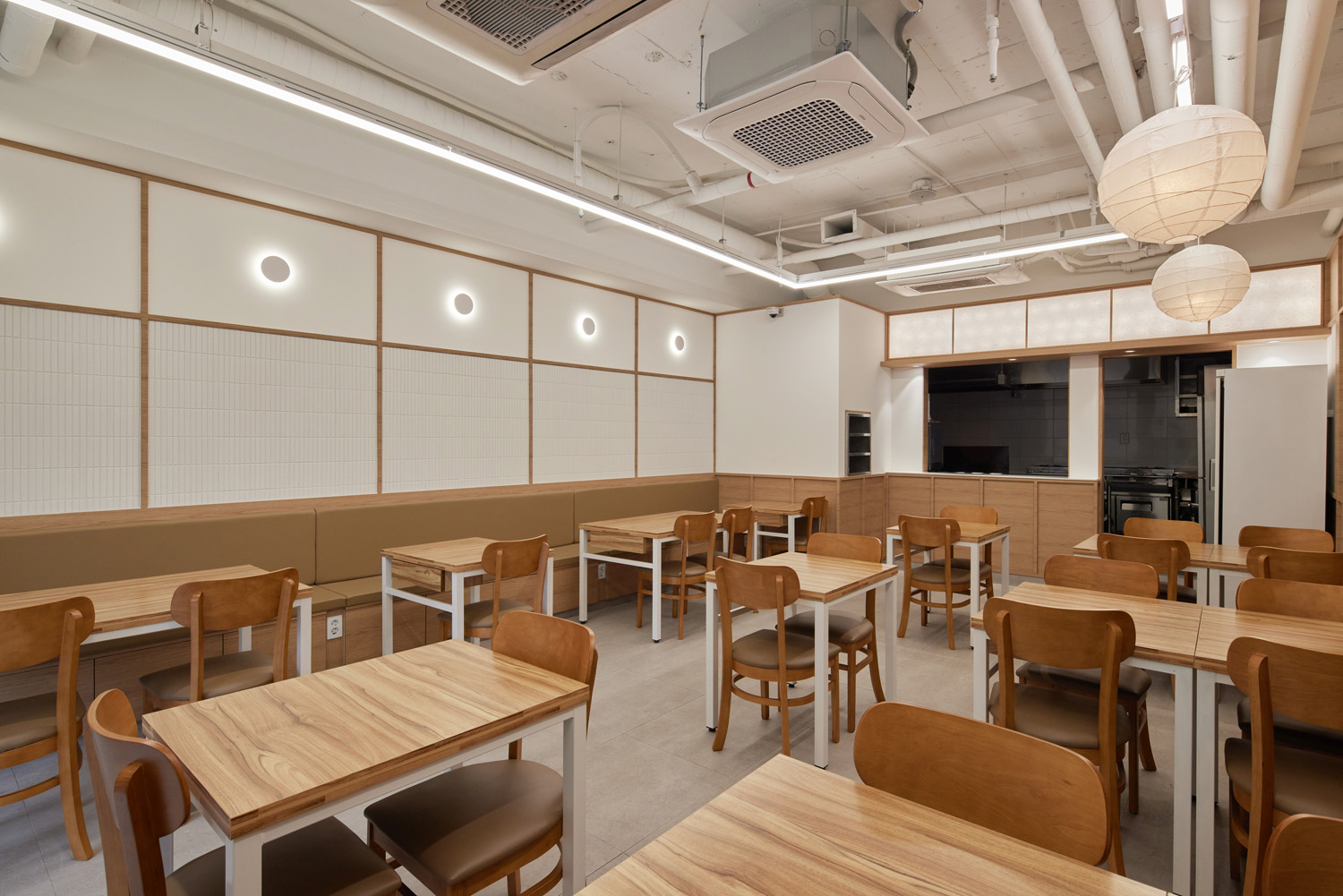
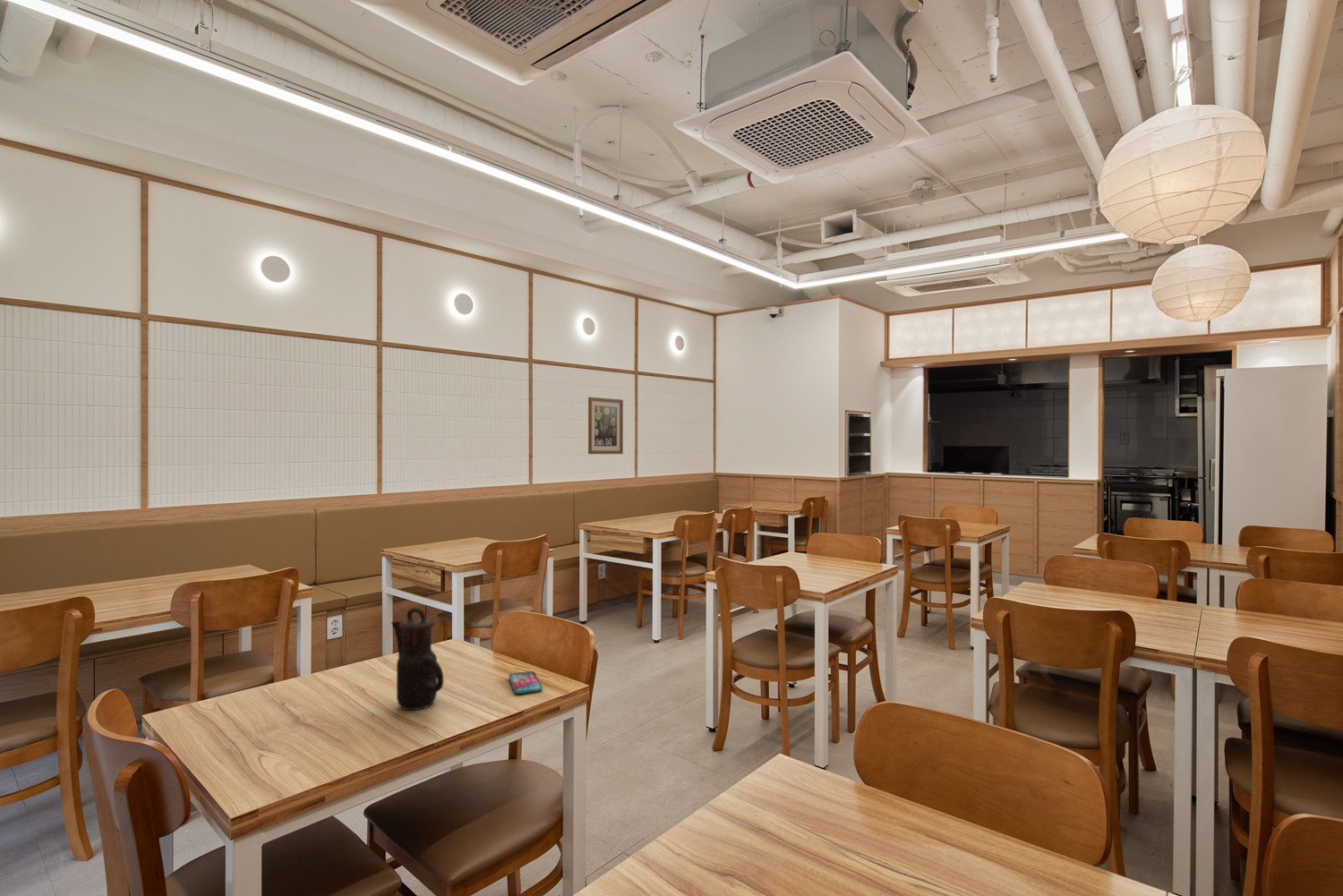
+ teapot (416, 655)
+ wall art (605, 426)
+ smartphone (525, 682)
